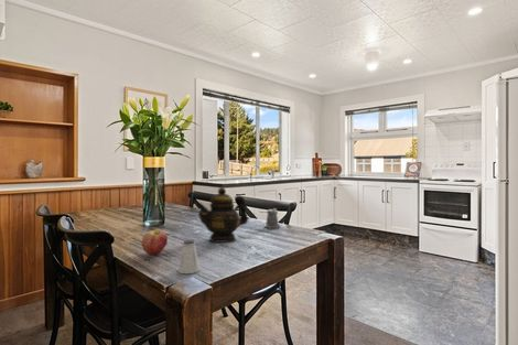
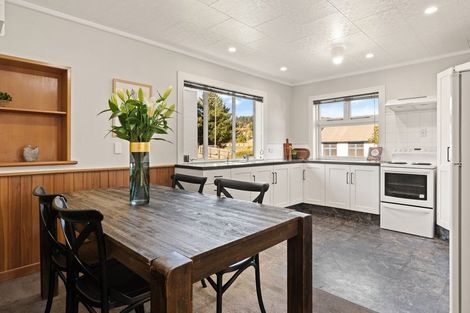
- teapot (223, 213)
- saltshaker (188, 255)
- pepper shaker (270, 217)
- apple (154, 241)
